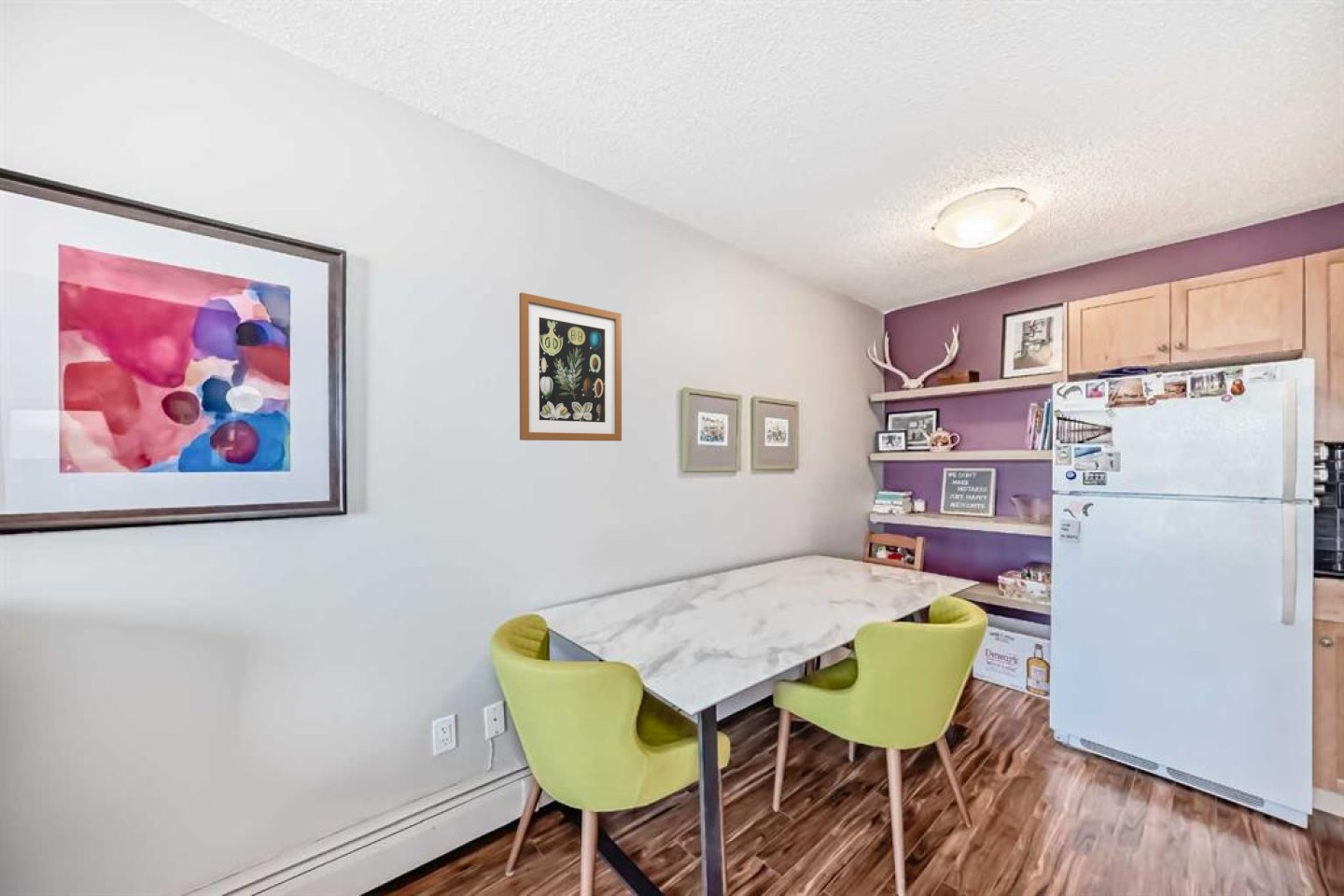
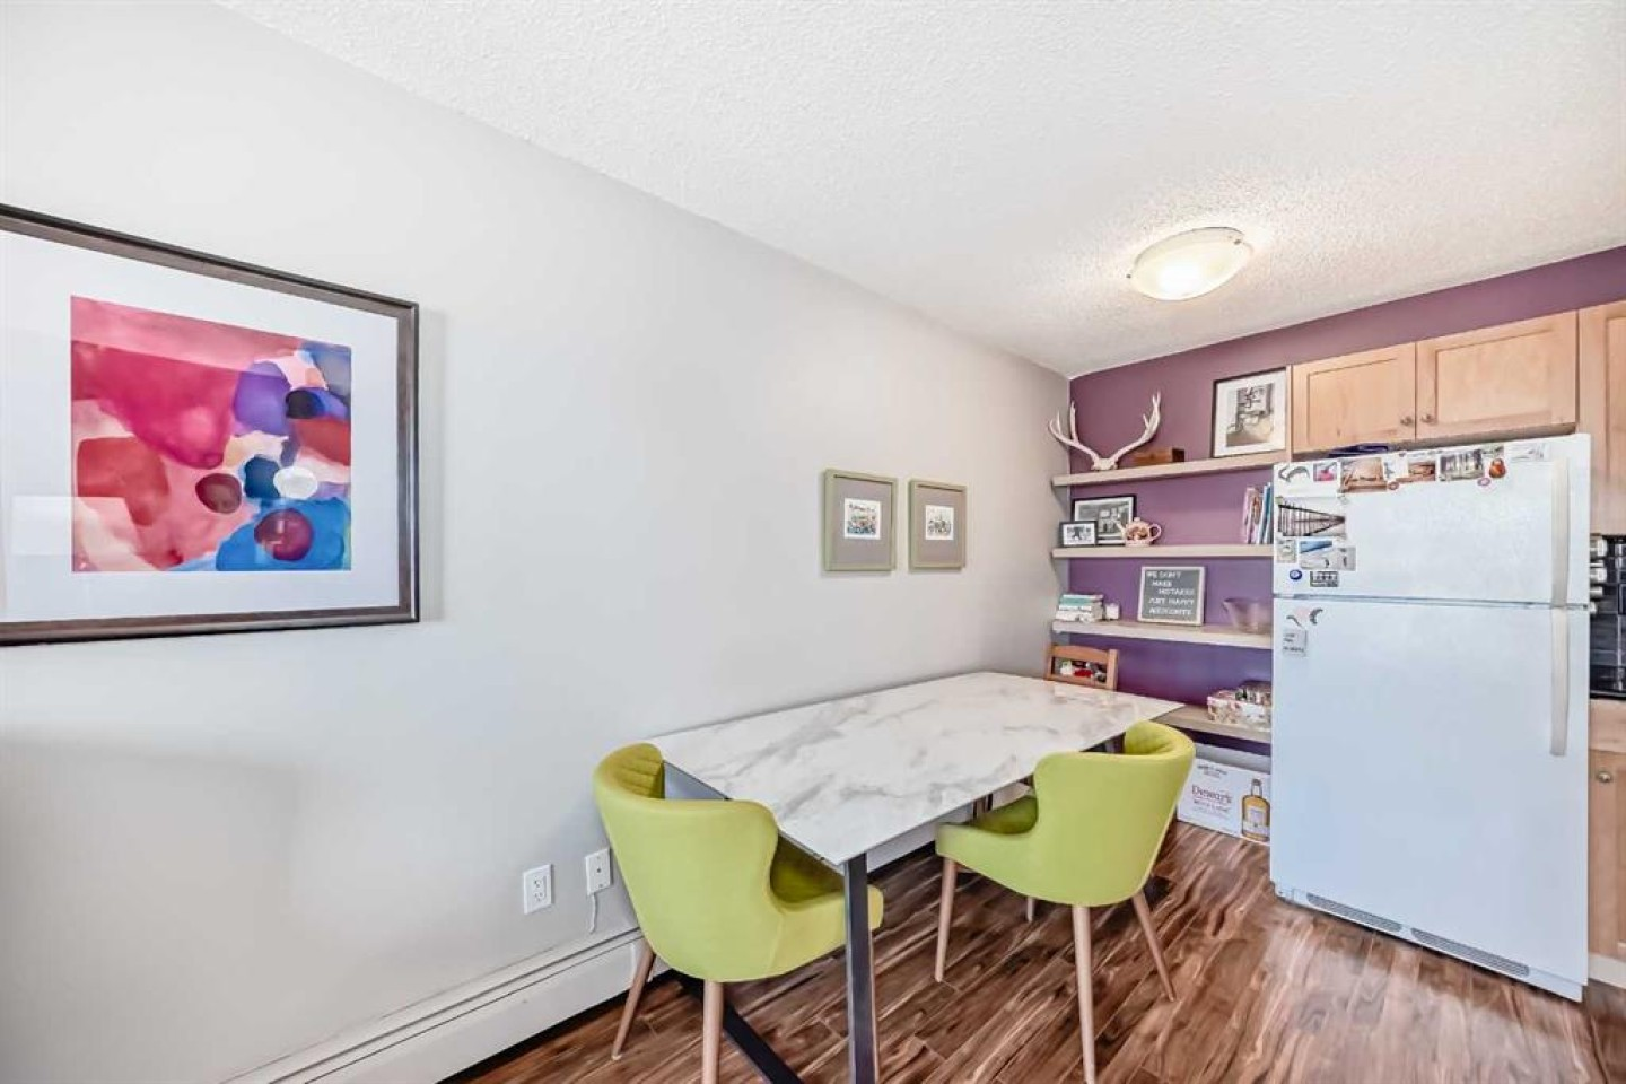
- wall art (574, 372)
